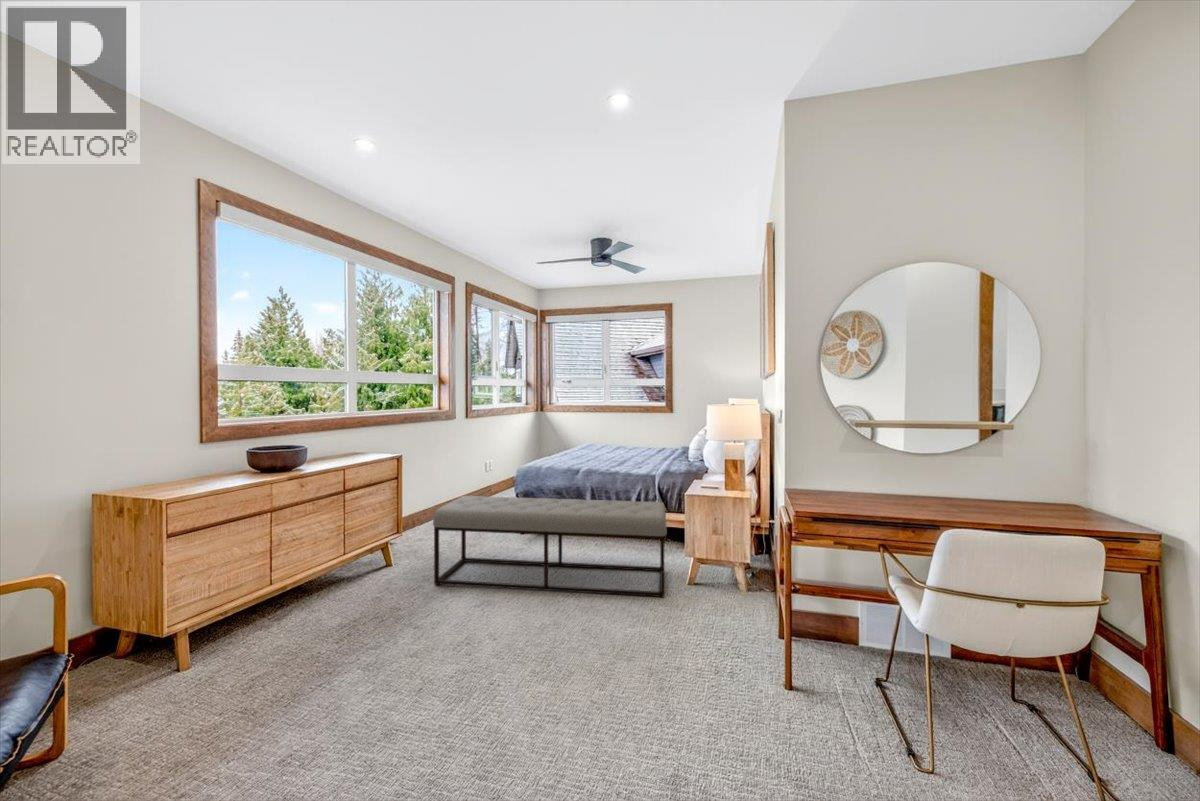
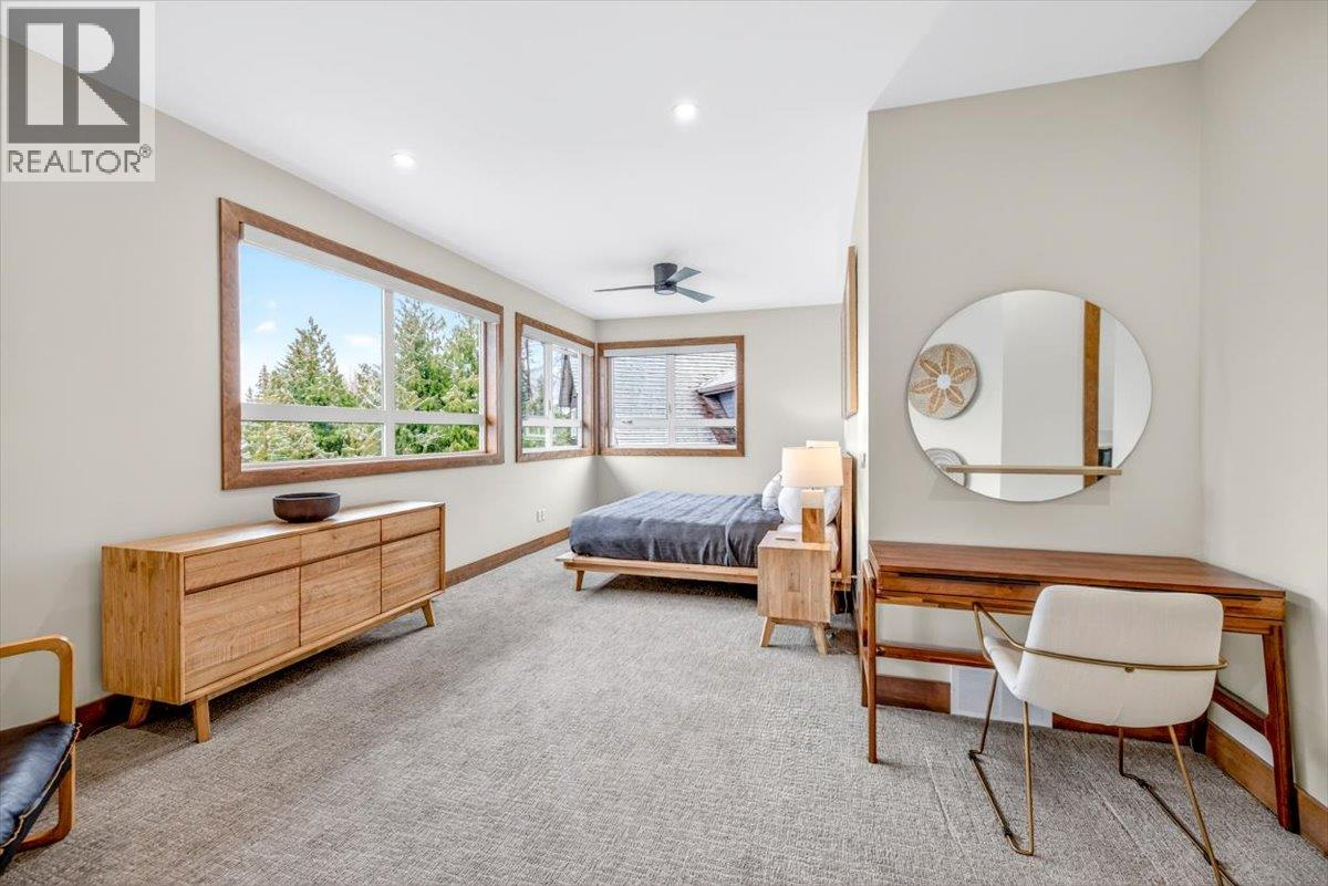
- bench (558, 541)
